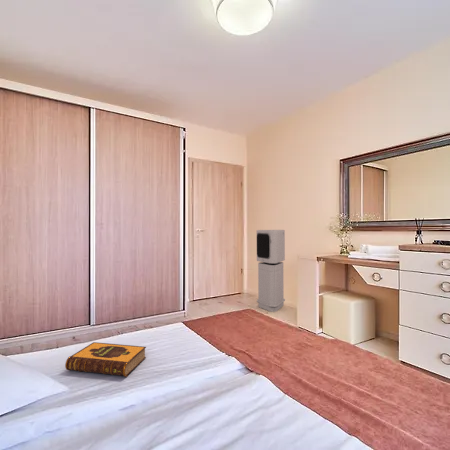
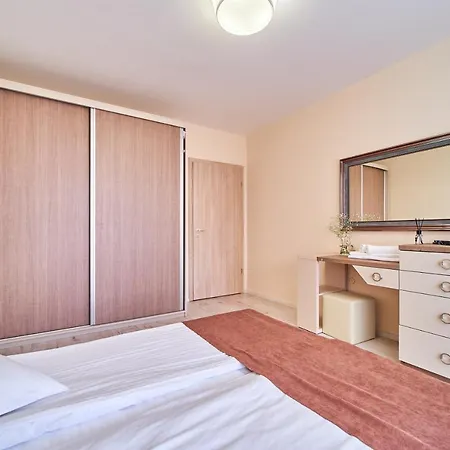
- hardback book (107, 358)
- air purifier (273, 268)
